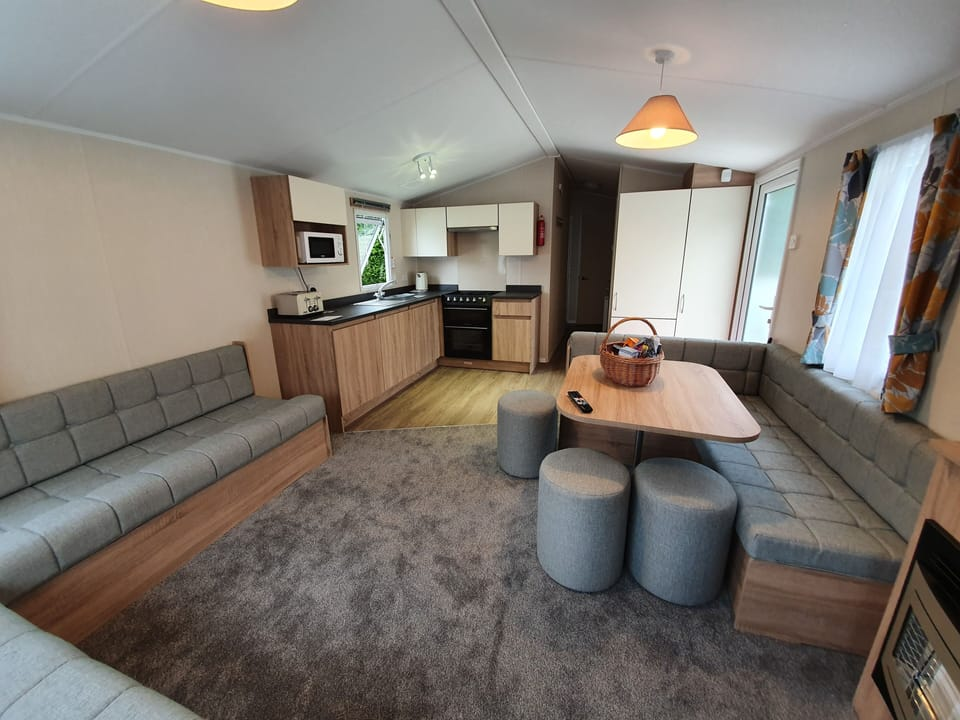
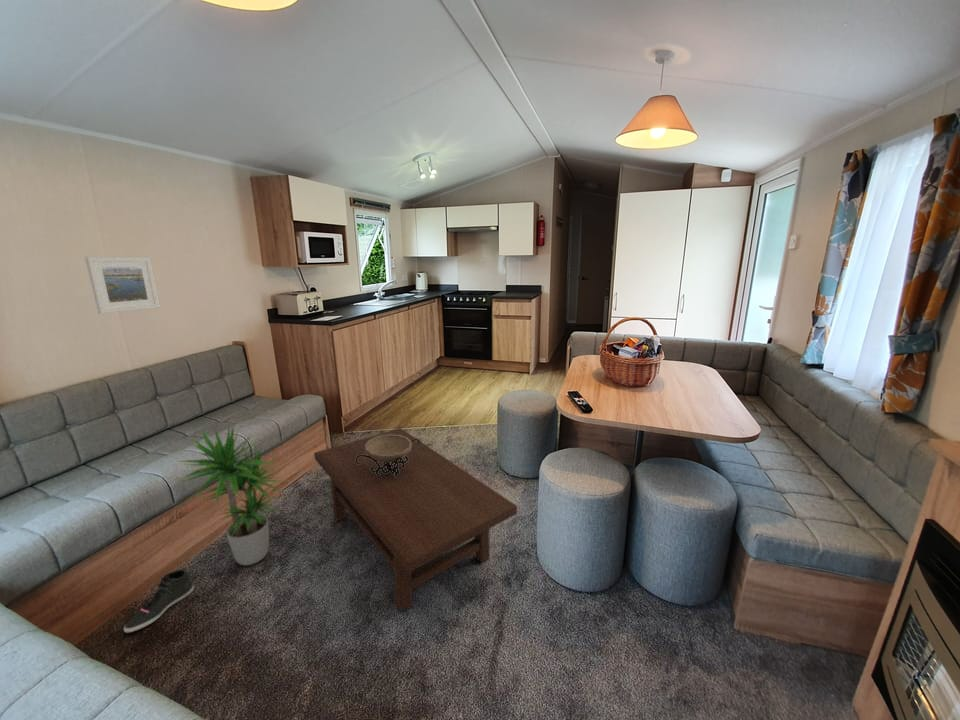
+ decorative bowl (389, 457)
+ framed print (125, 284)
+ potted plant (238, 493)
+ coffee table (404, 506)
+ sneaker (157, 596)
